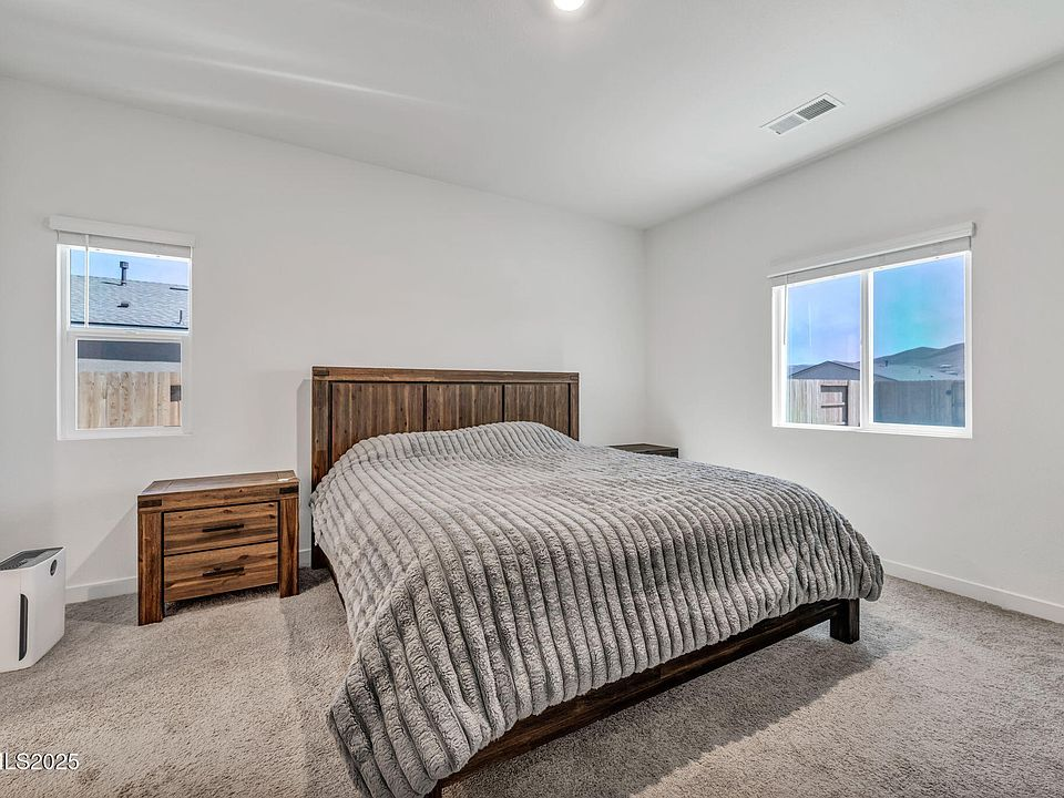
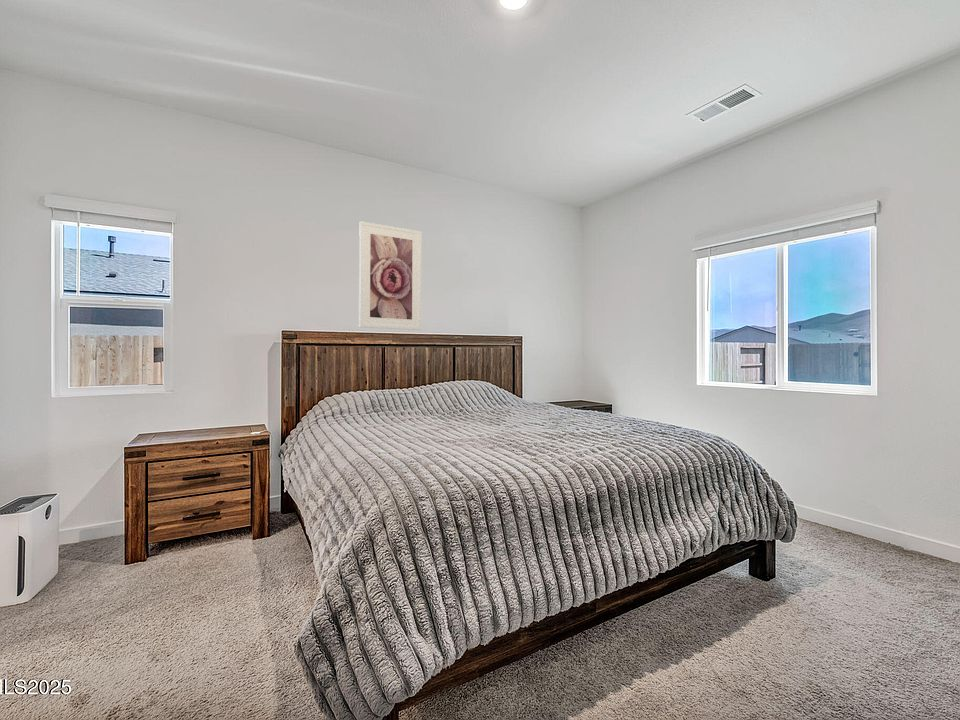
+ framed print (391, 277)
